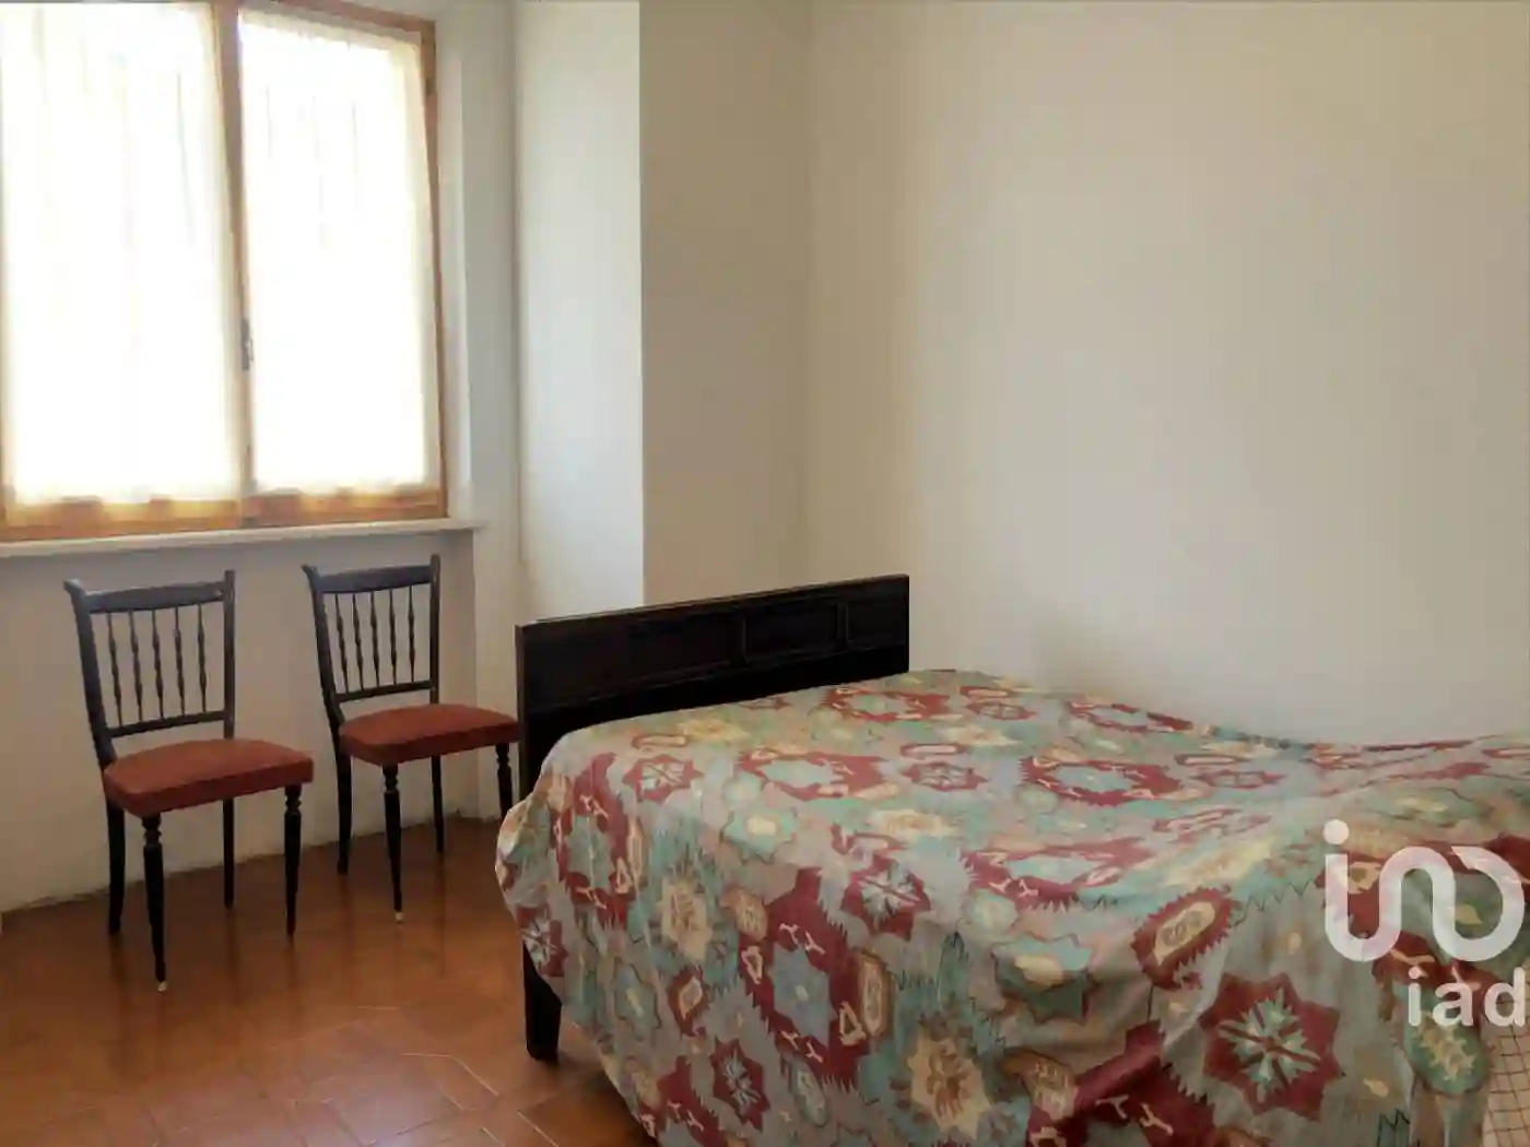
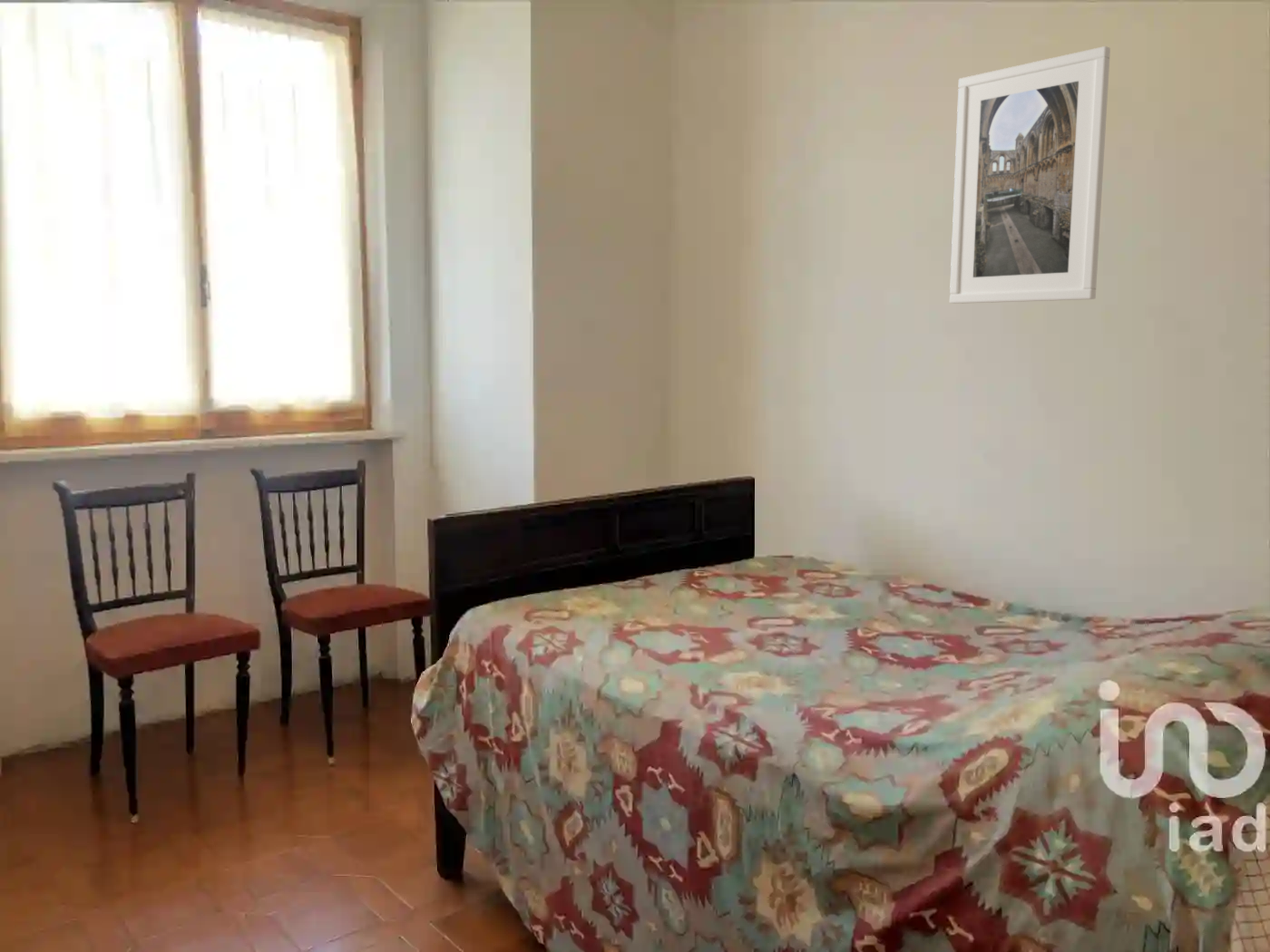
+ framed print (1024, 184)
